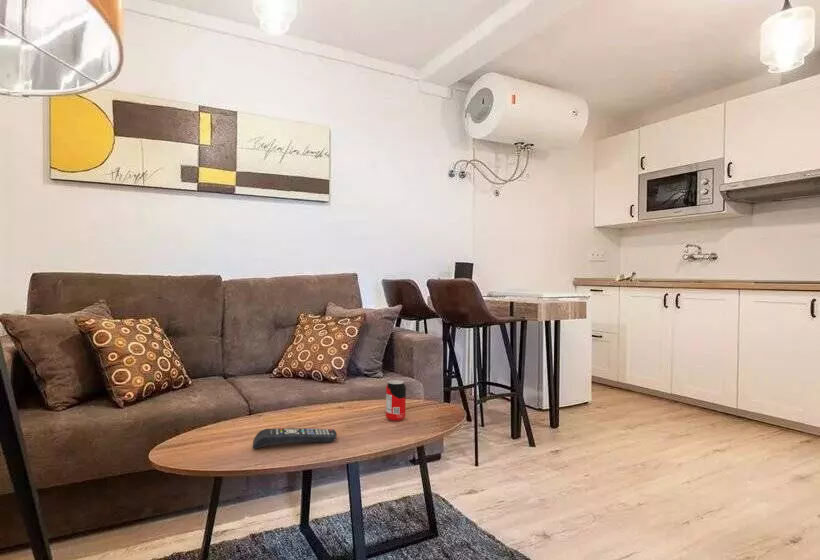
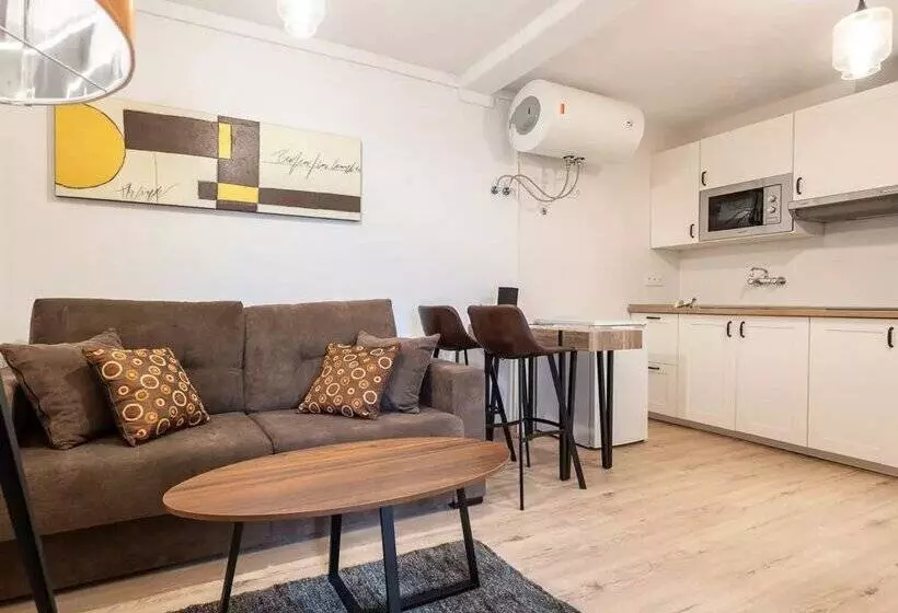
- beverage can (395, 400)
- remote control (295, 436)
